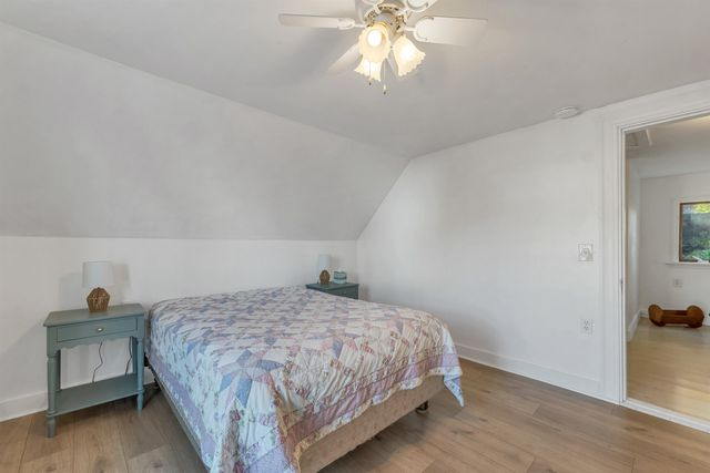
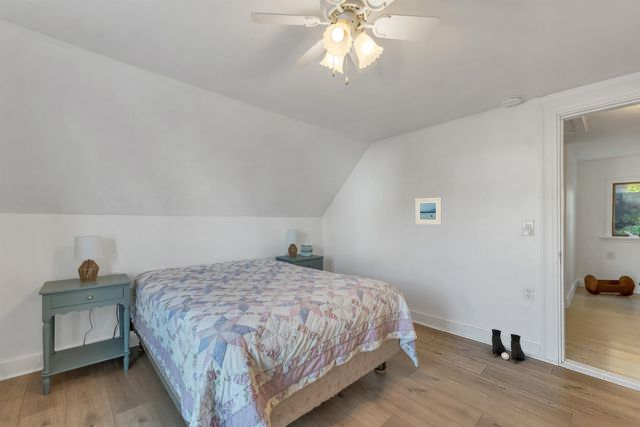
+ boots (511, 342)
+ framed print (428, 211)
